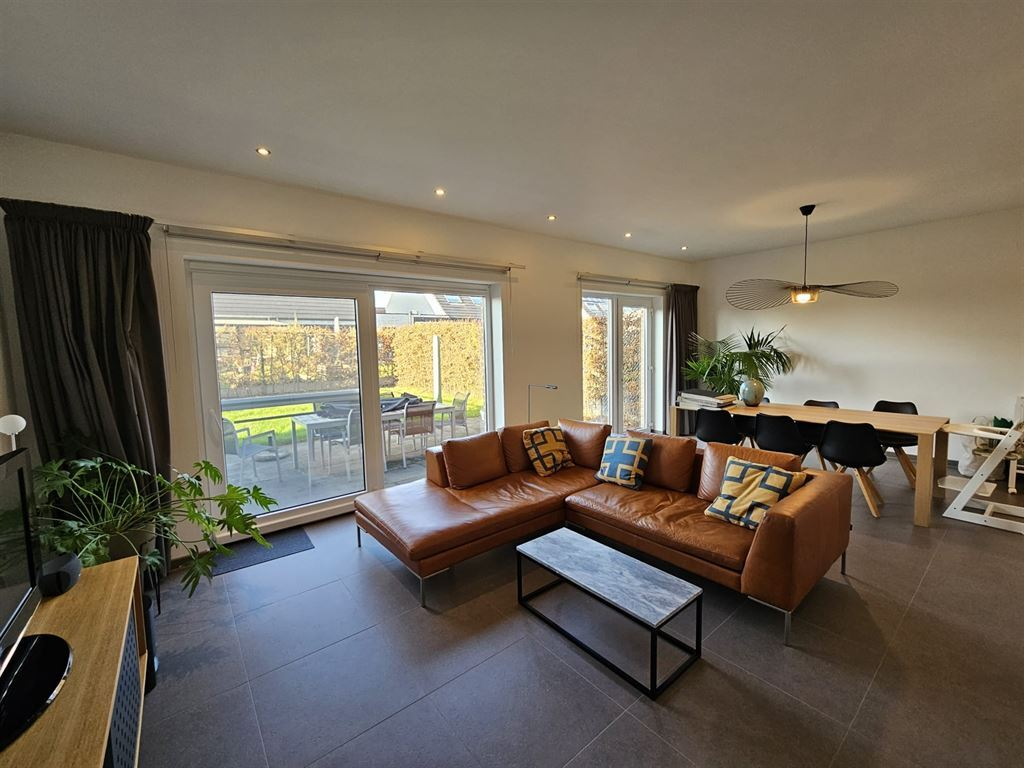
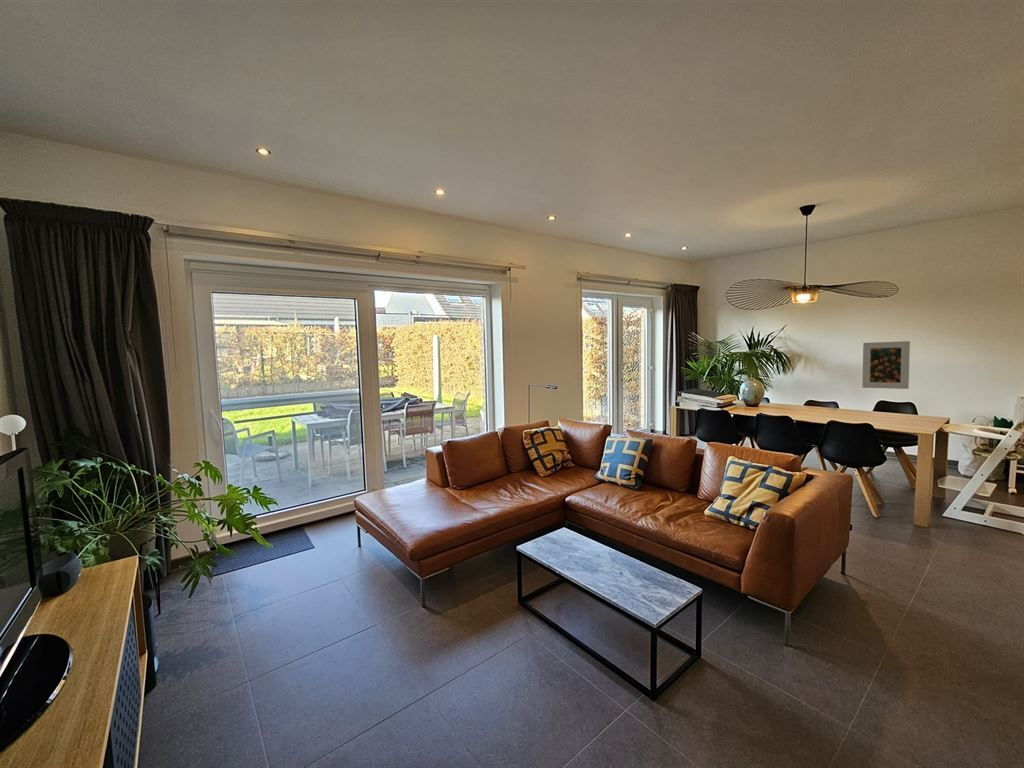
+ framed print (885, 365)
